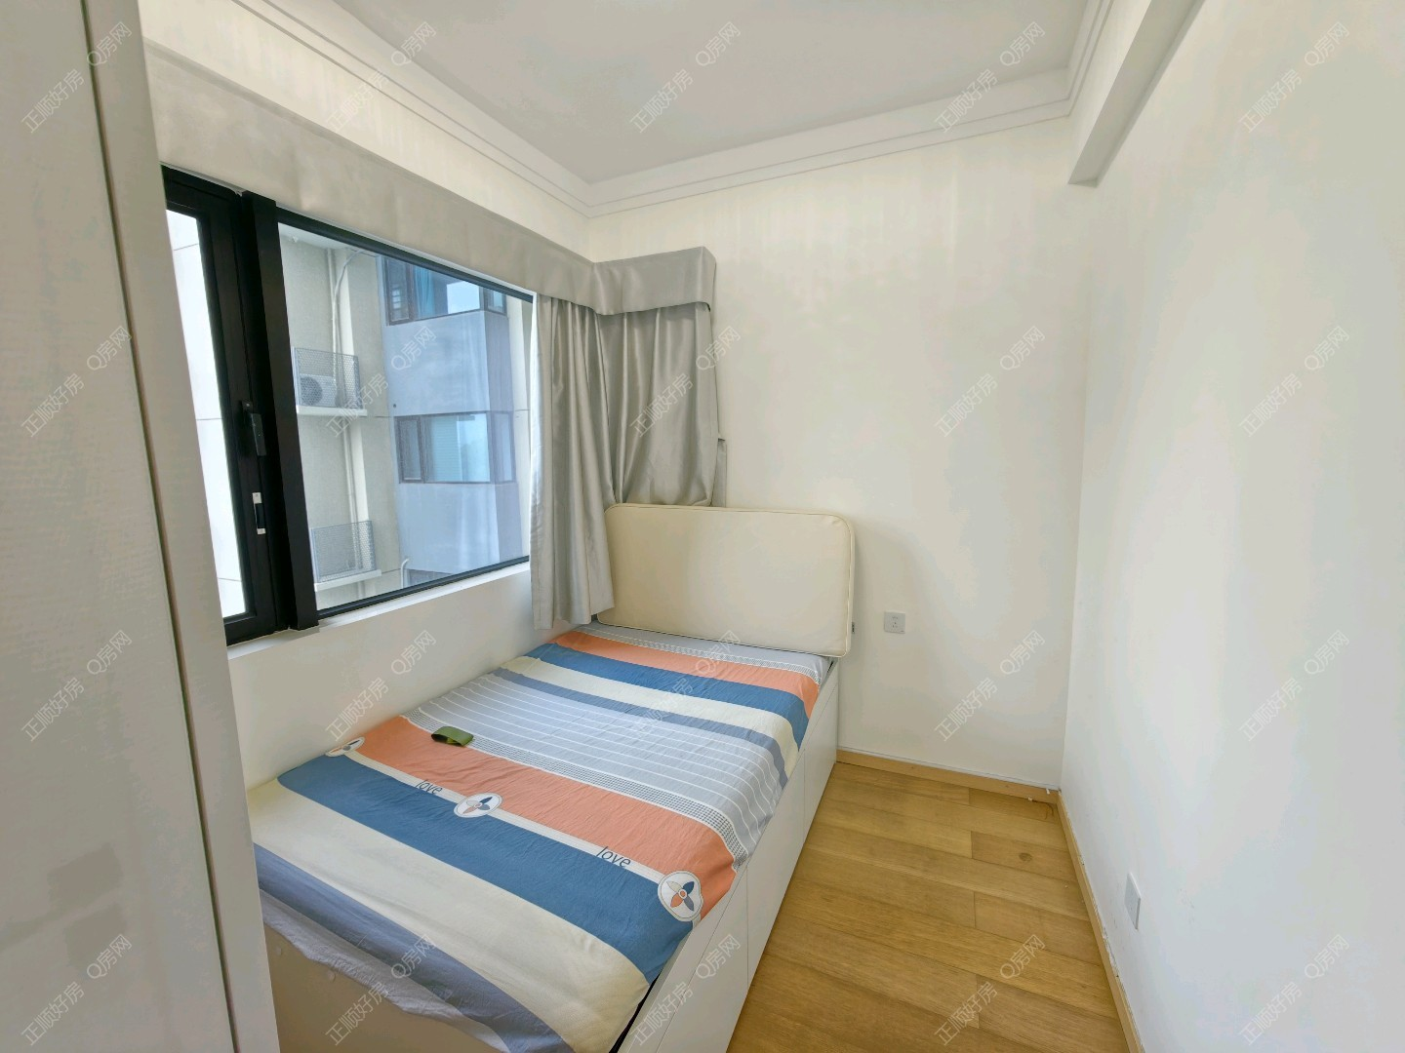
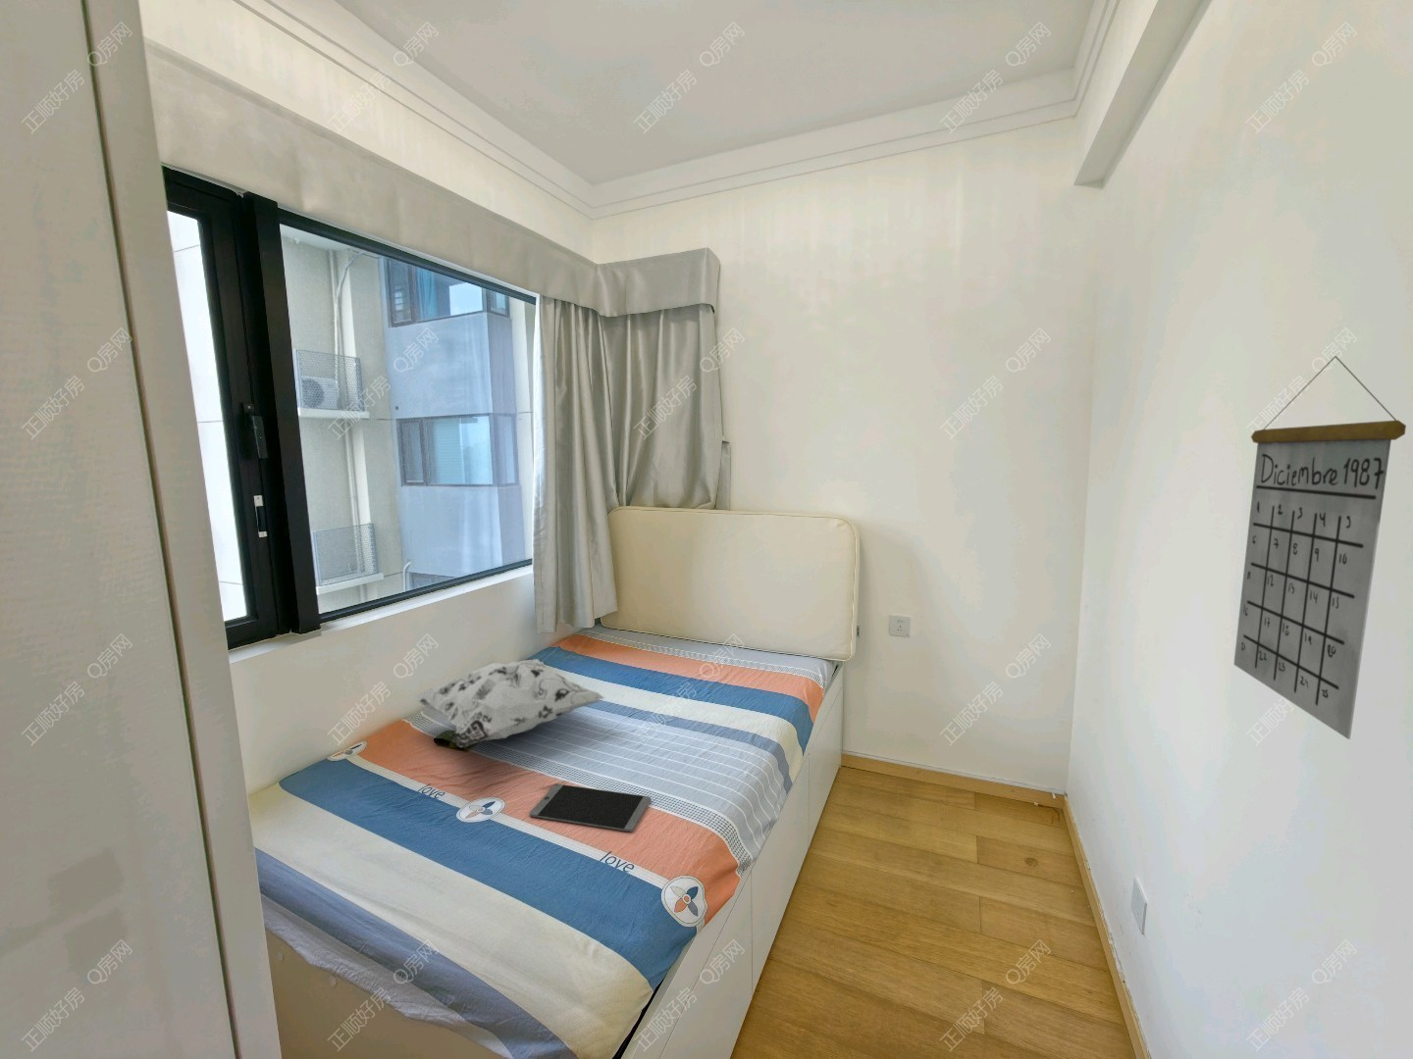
+ calendar (1304, 533)
+ tablet (591, 806)
+ decorative pillow (506, 697)
